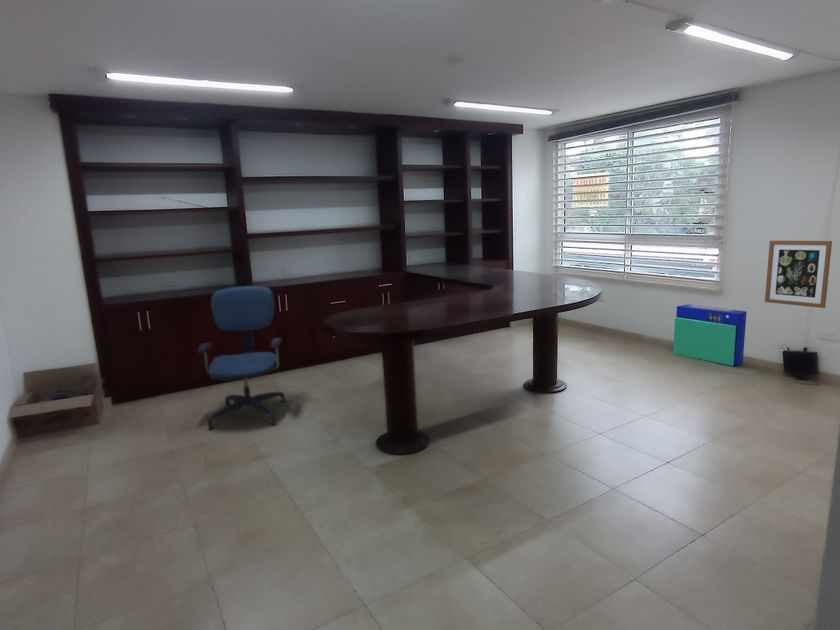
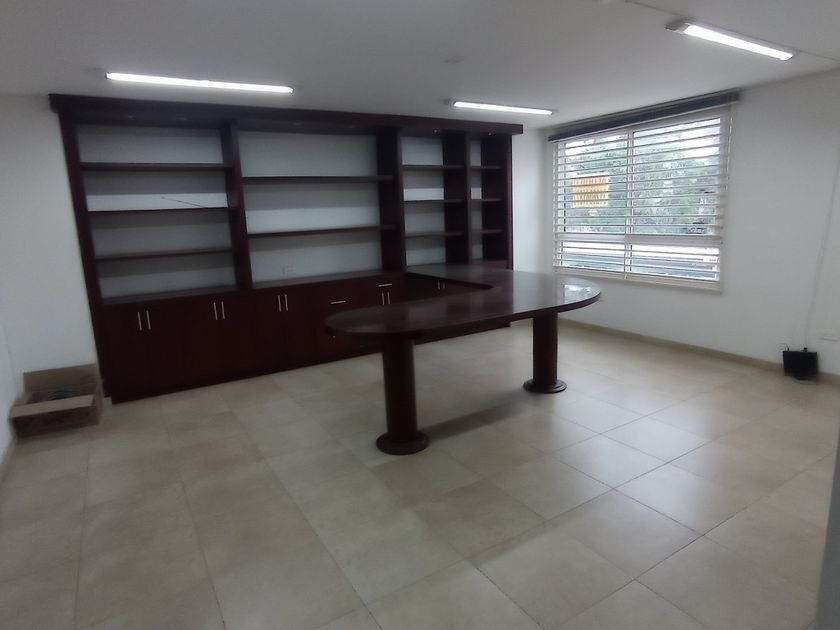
- wall art (796, 273)
- office chair (241, 354)
- air purifier (708, 333)
